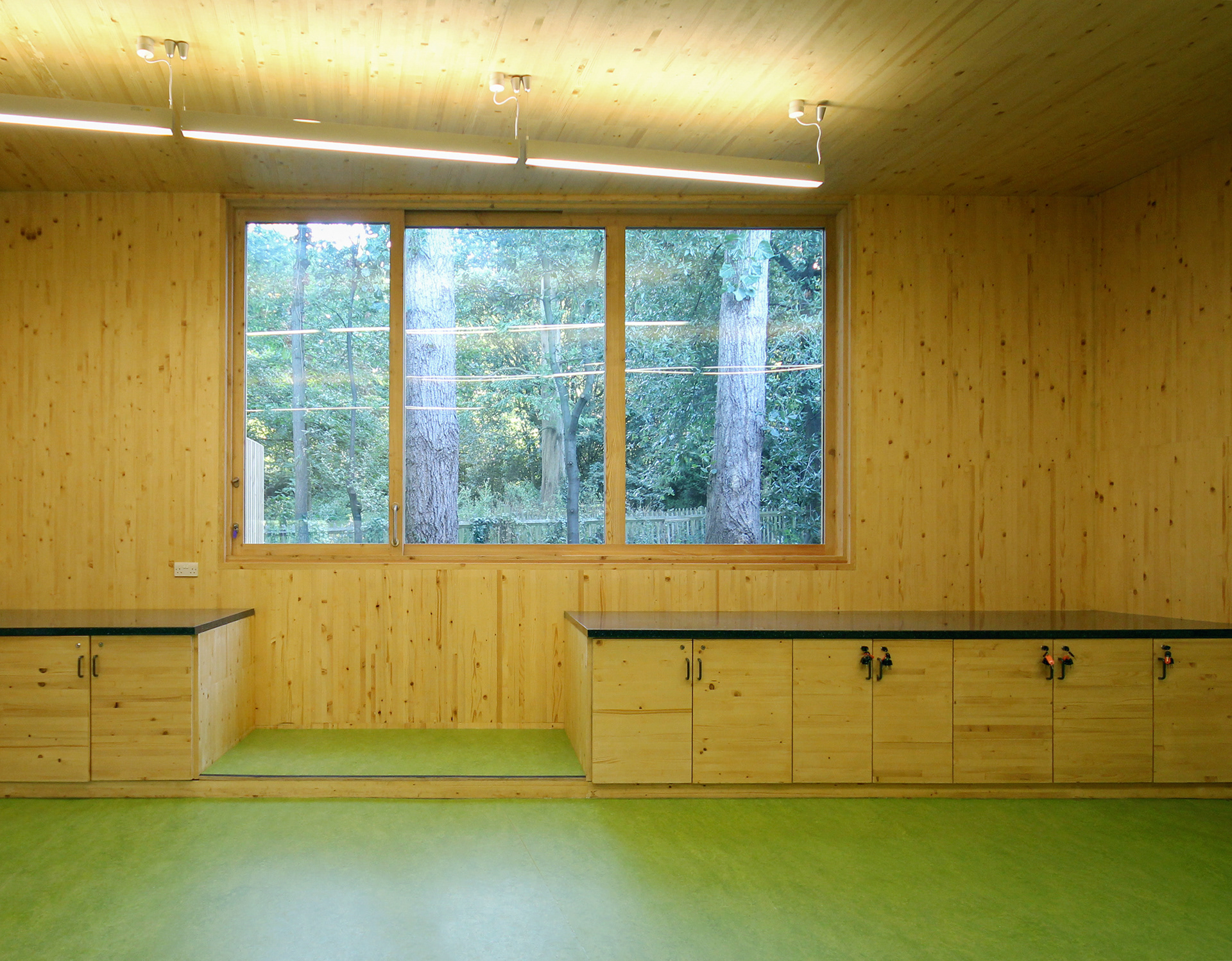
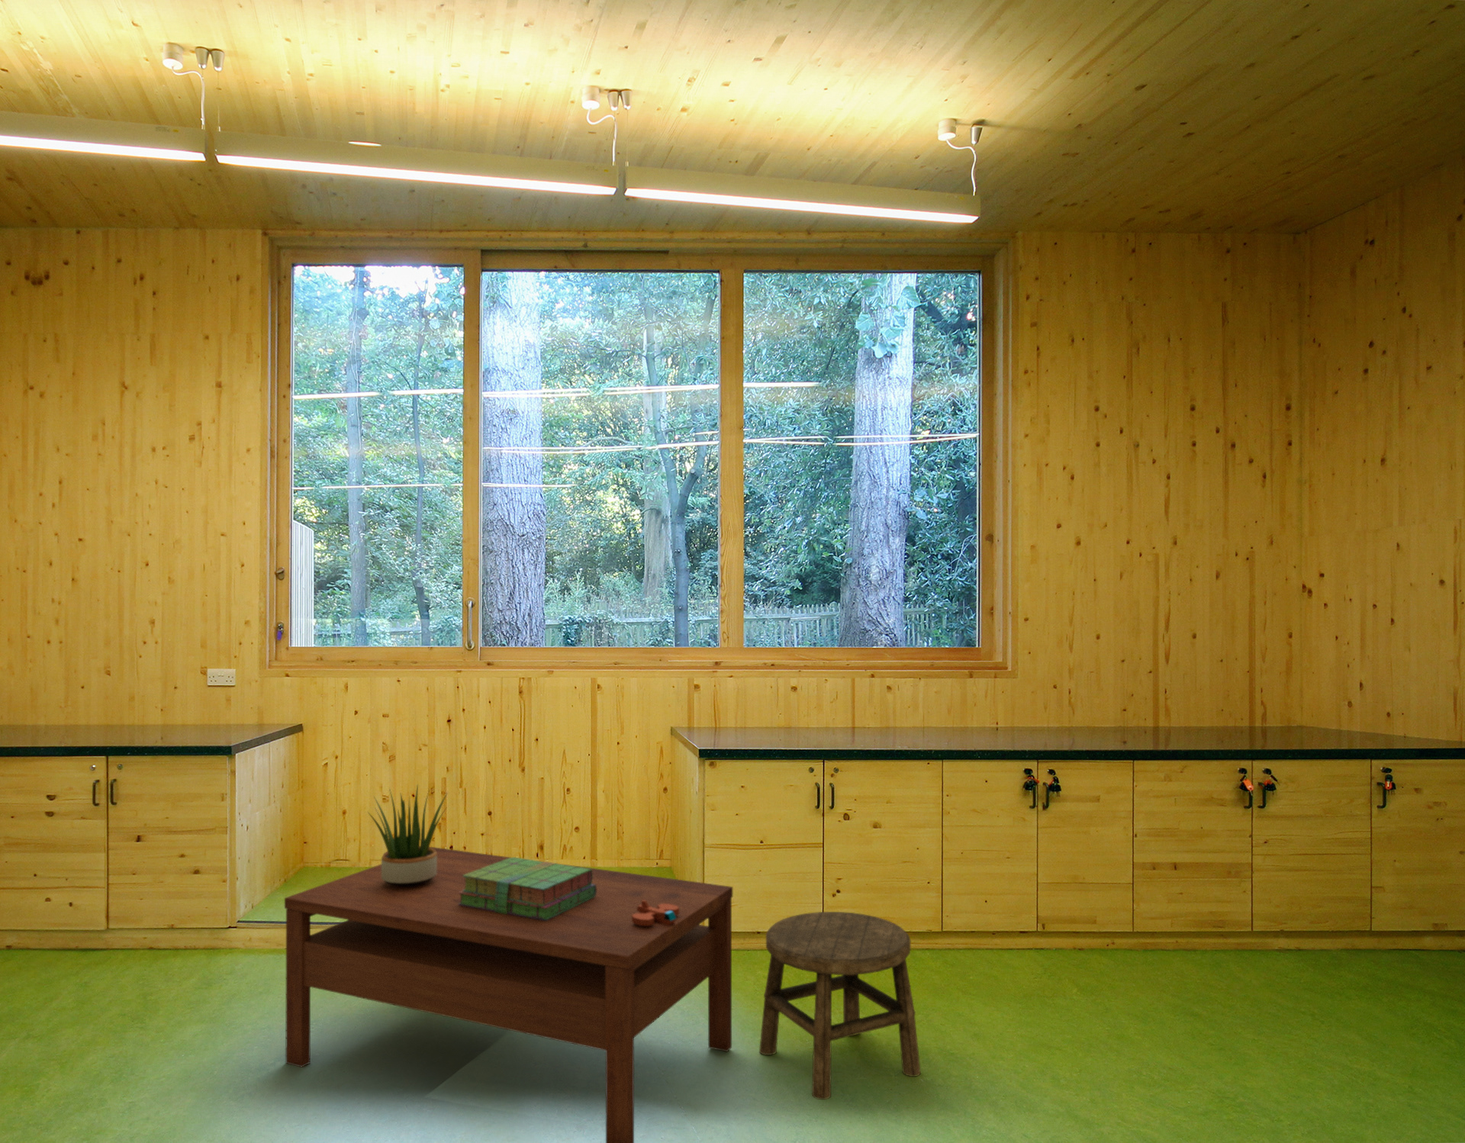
+ coffee table (513, 974)
+ potted plant (409, 835)
+ toy blocks (655, 911)
+ stool (843, 997)
+ stack of books (528, 885)
